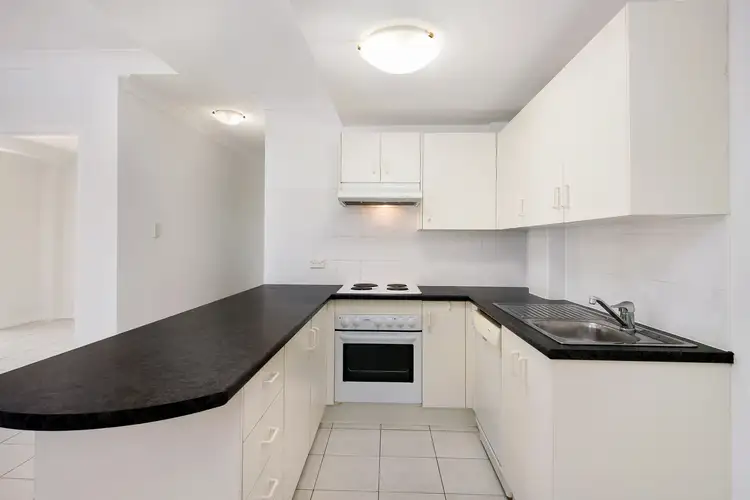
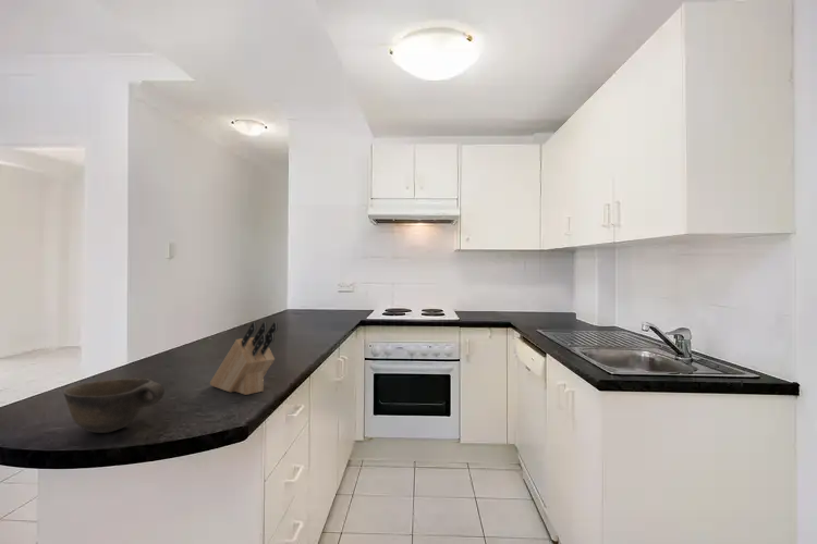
+ knife block (244, 354)
+ bowl (117, 405)
